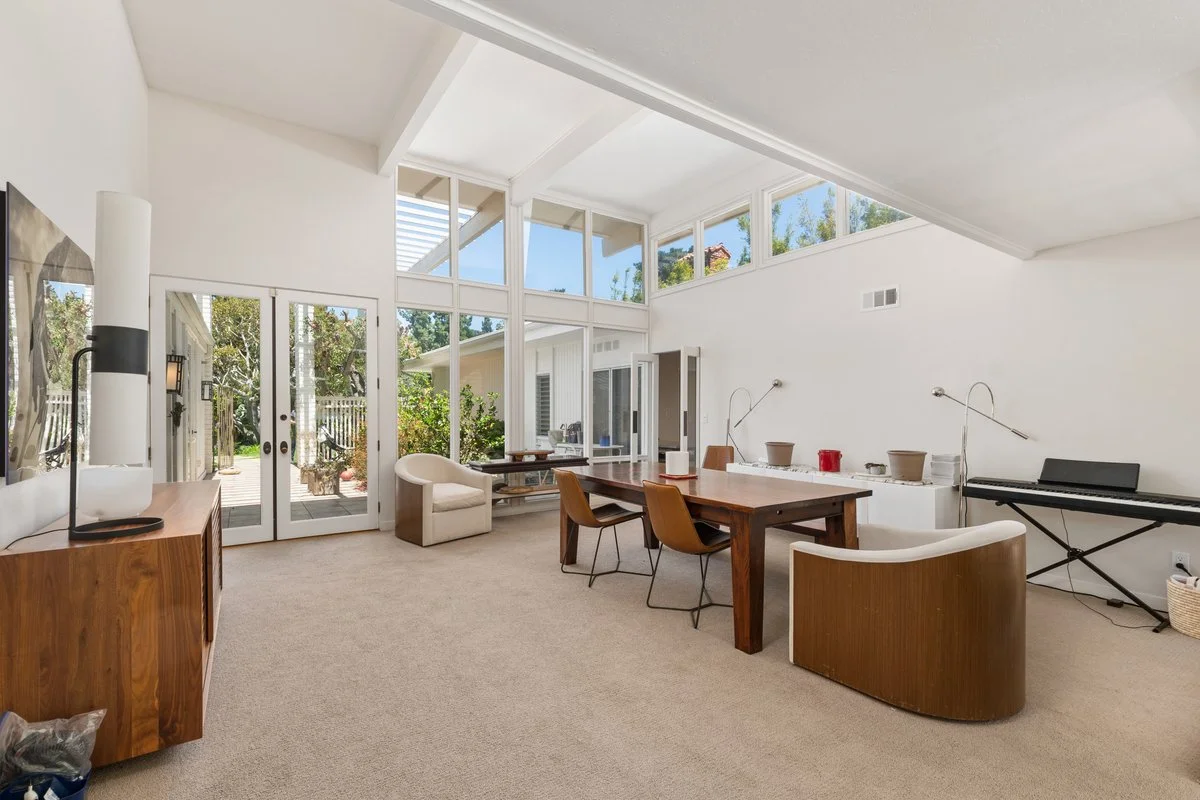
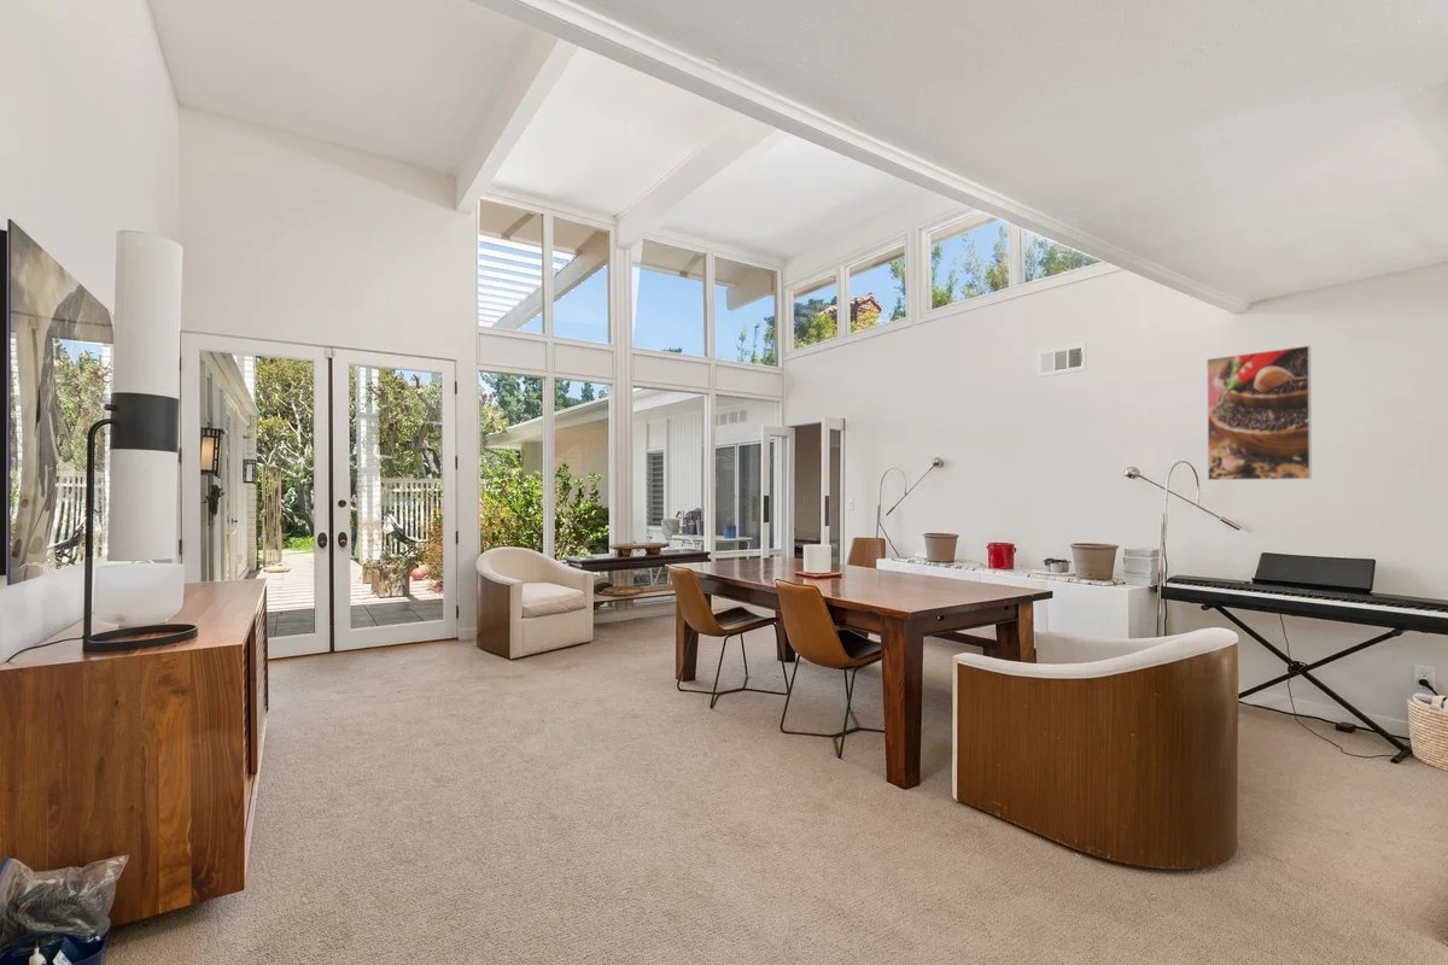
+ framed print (1256, 416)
